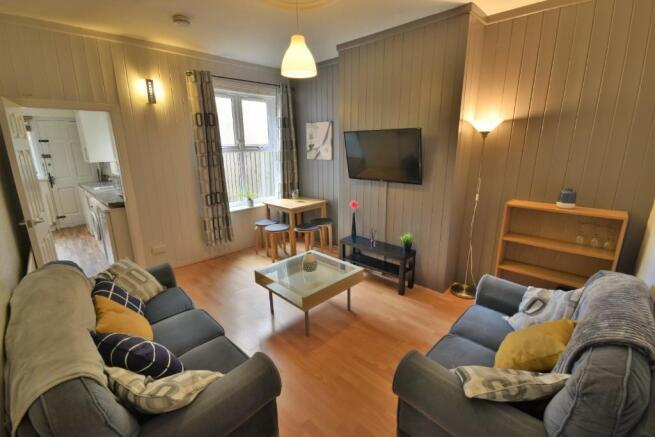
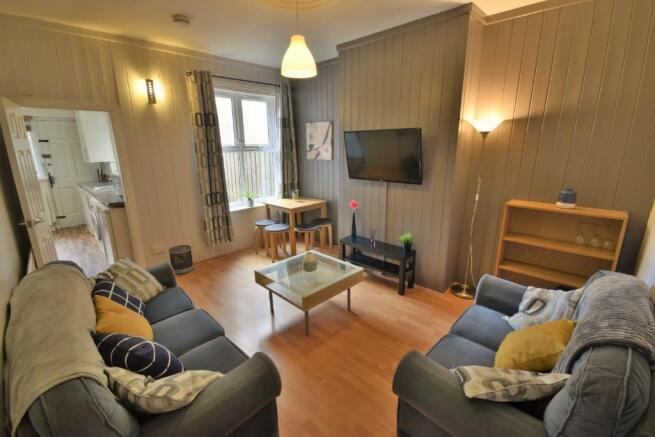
+ wastebasket (181, 259)
